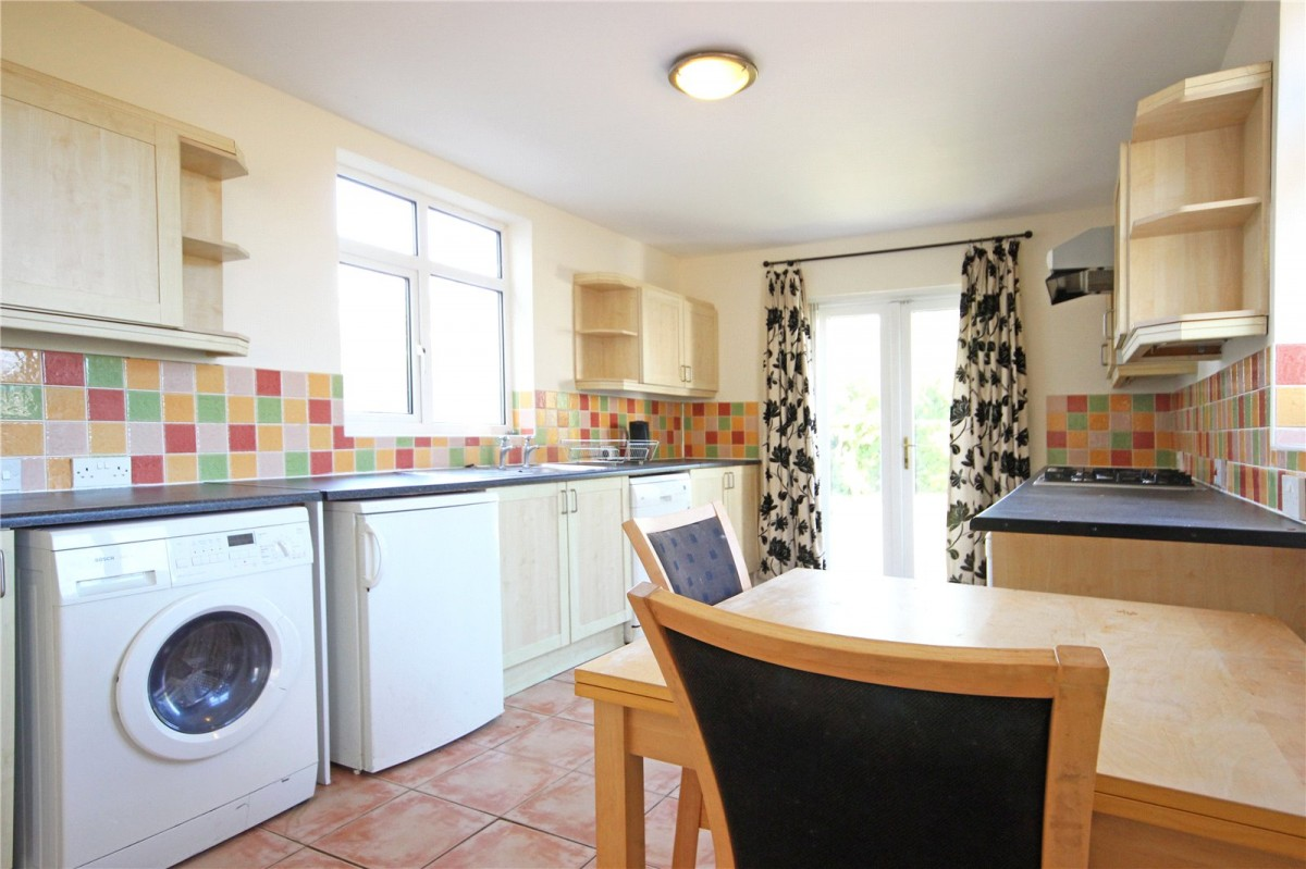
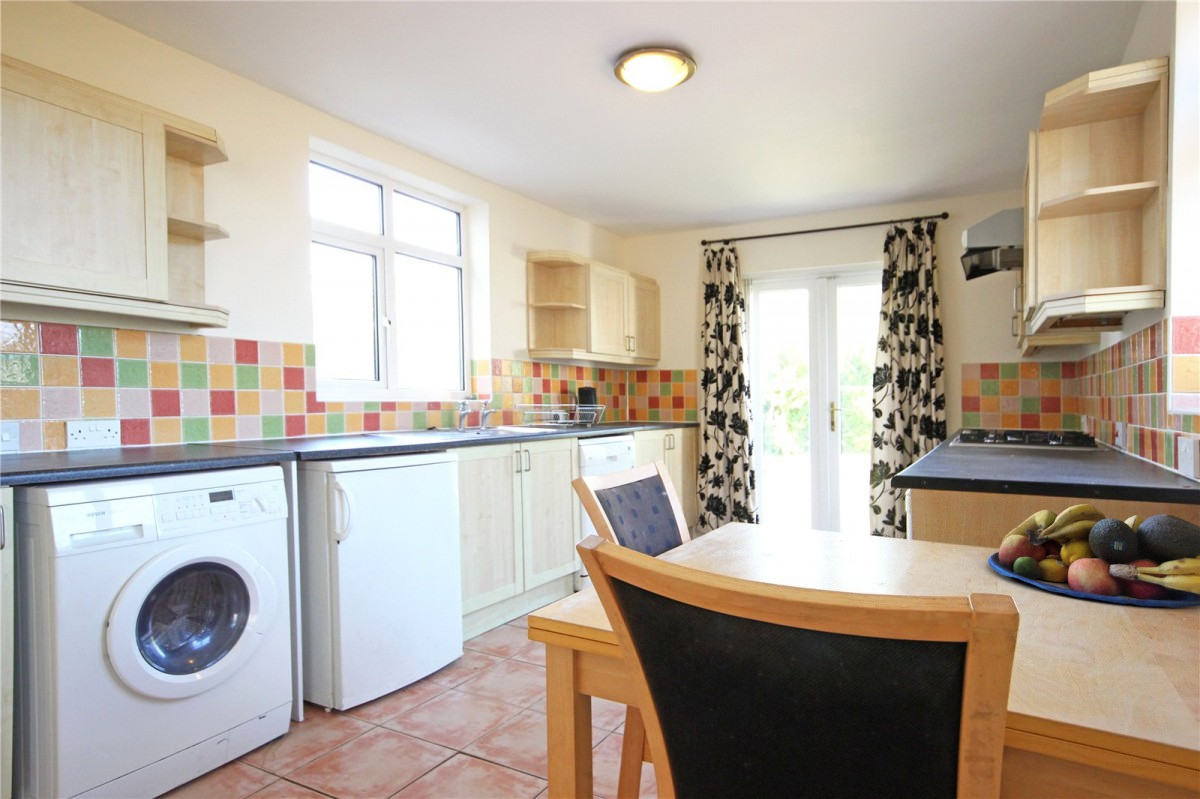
+ fruit bowl (1101, 540)
